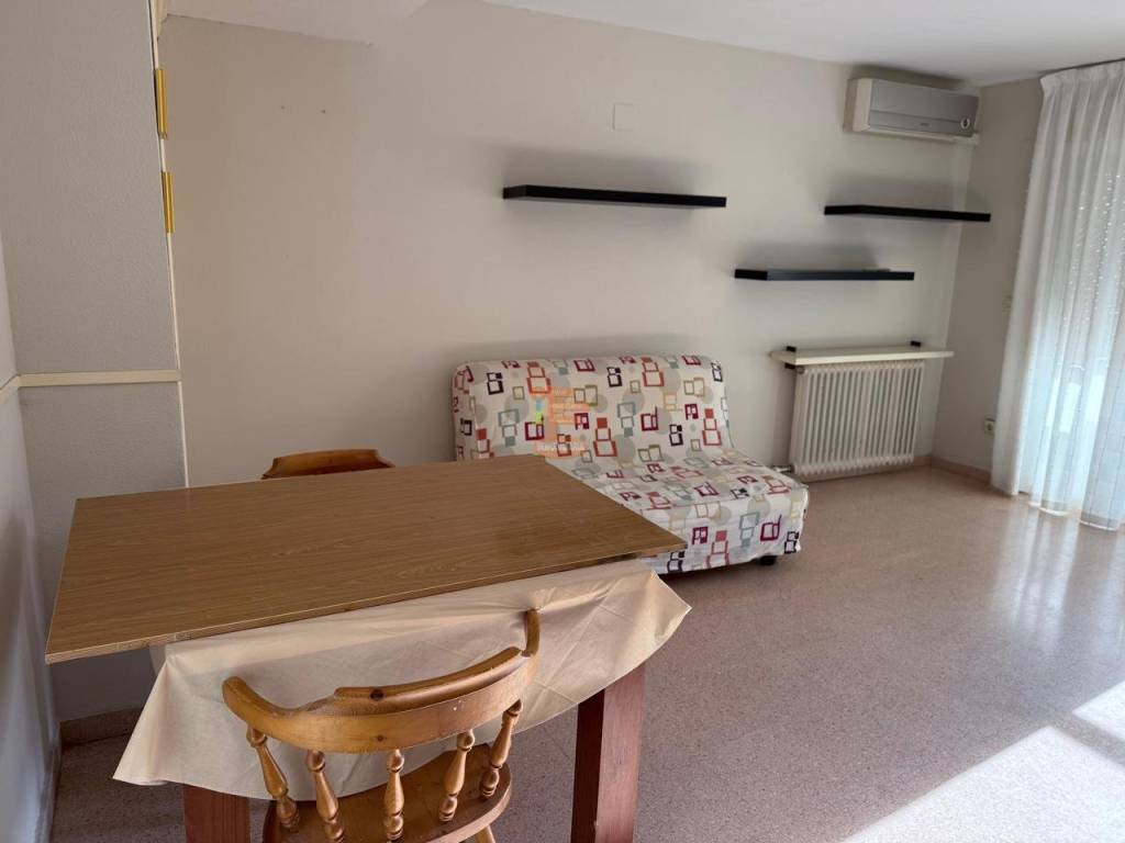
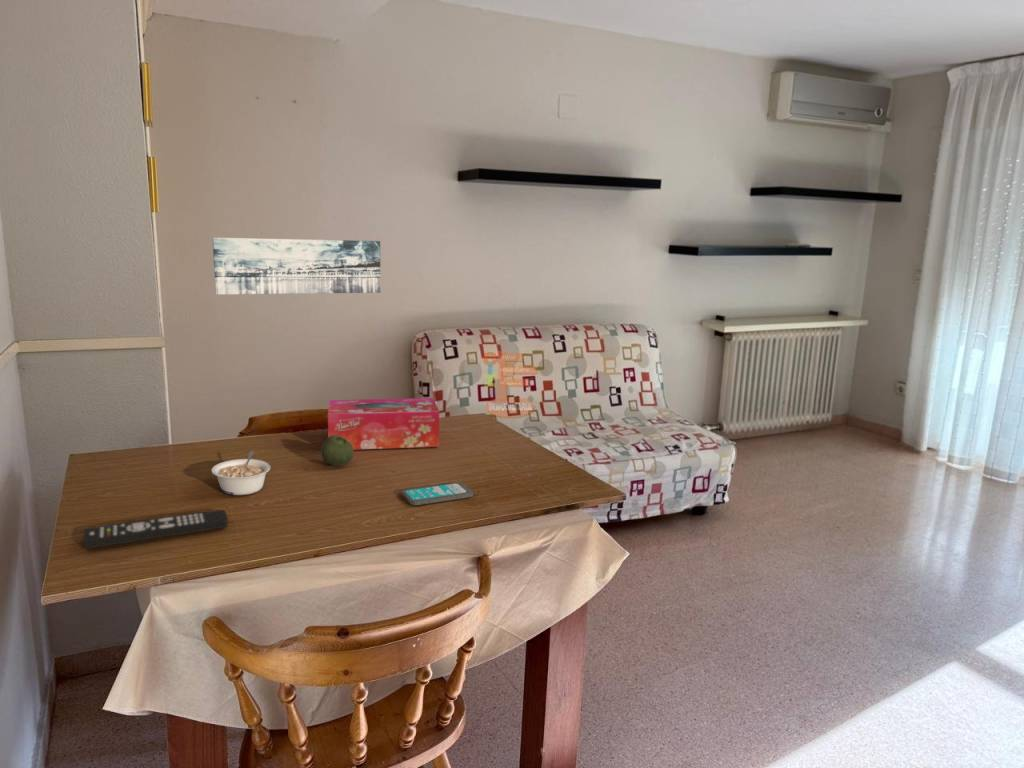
+ fruit (337, 449)
+ smartphone (437, 493)
+ wall art (300, 266)
+ remote control (158, 528)
+ legume (240, 475)
+ tissue box (383, 422)
